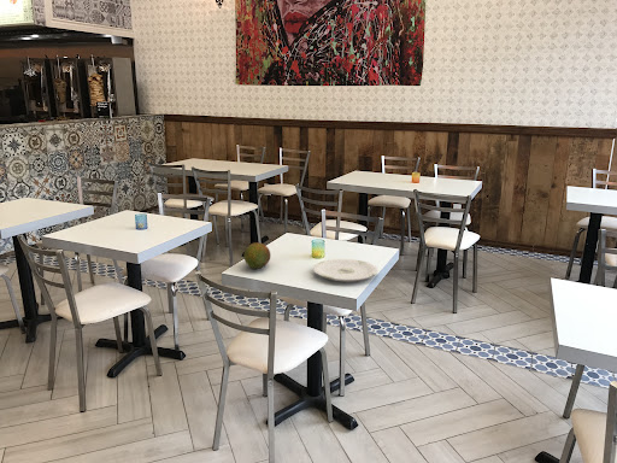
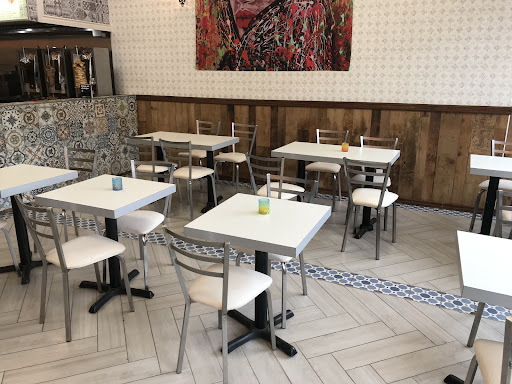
- fruit (257, 254)
- plate (345, 270)
